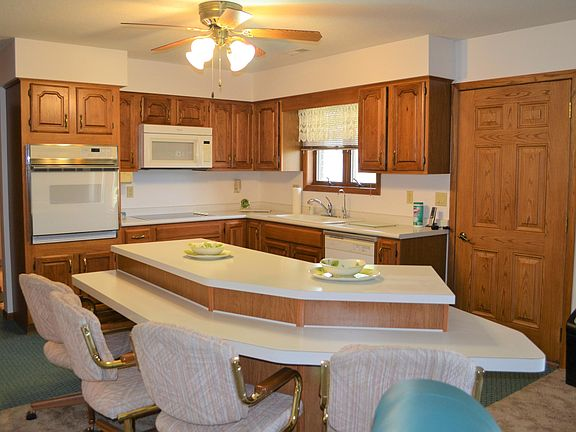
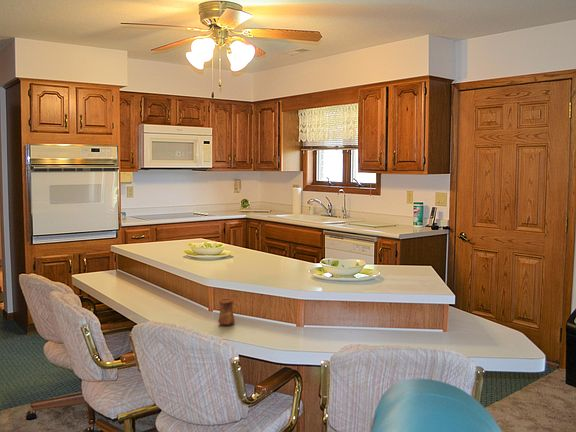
+ cup (226, 312)
